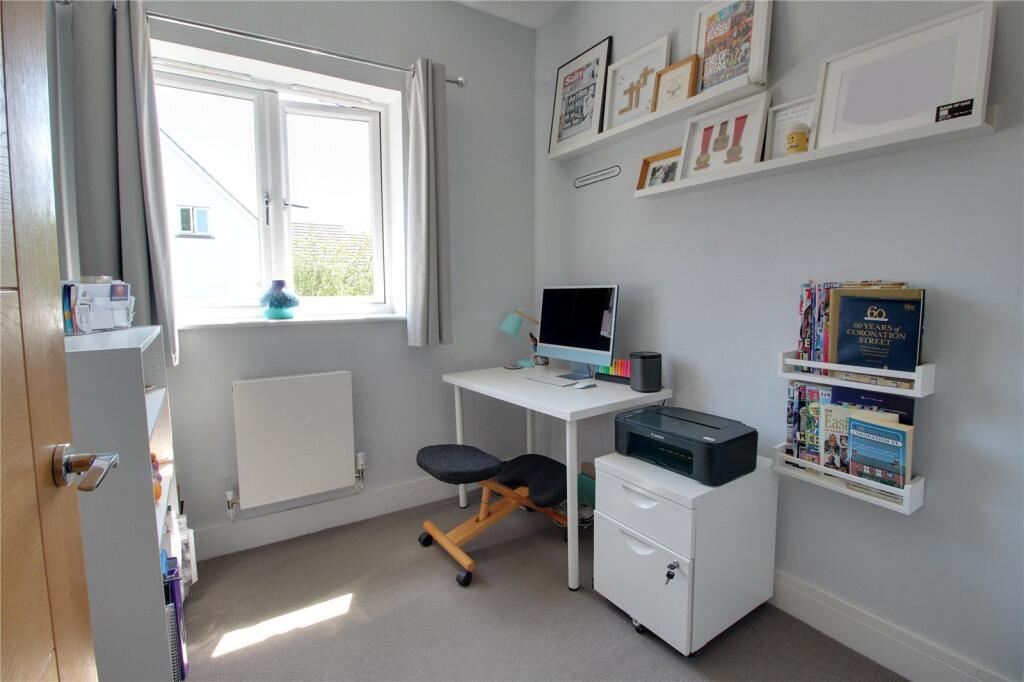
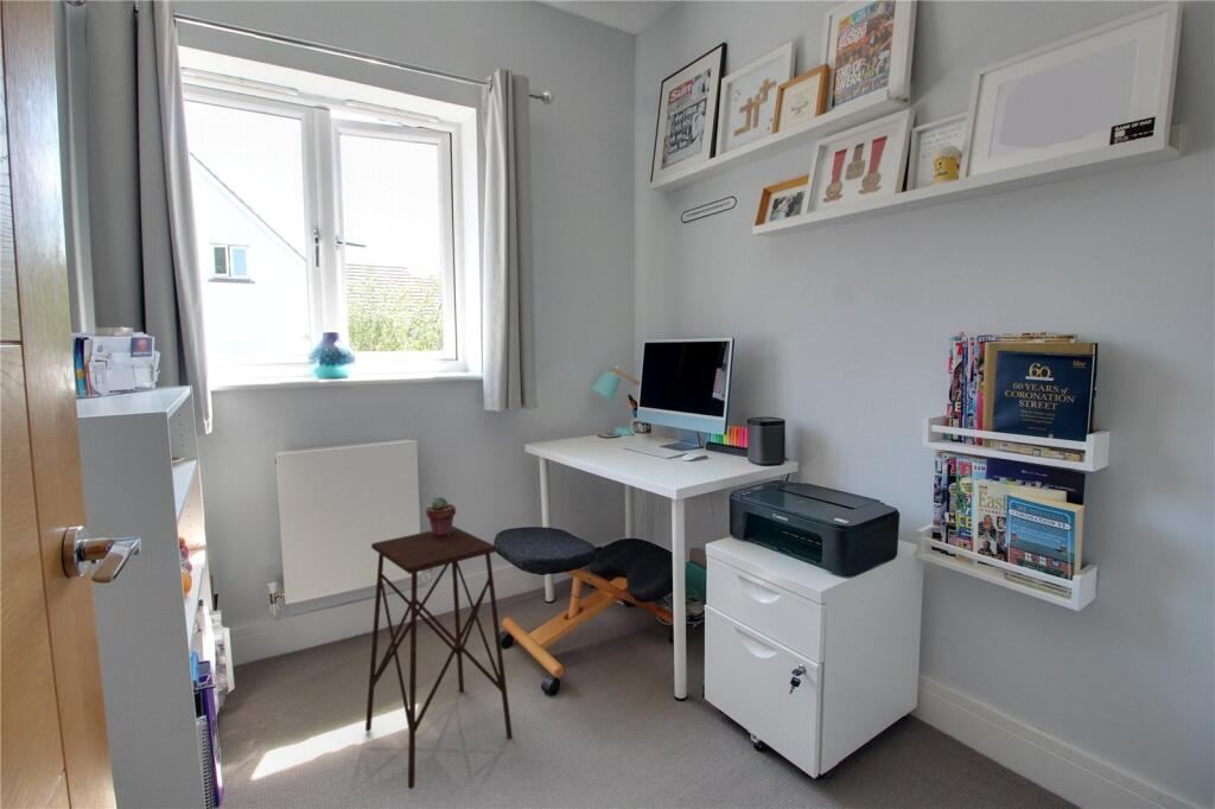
+ side table (440, 637)
+ potted succulent (440, 514)
